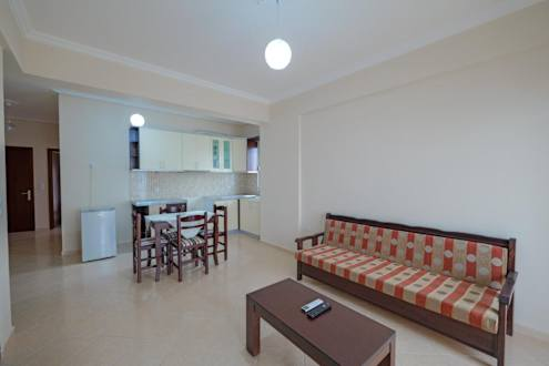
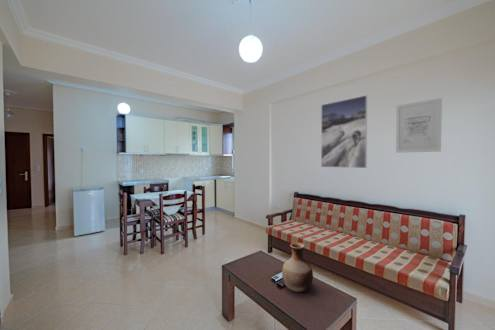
+ wall art (417, 127)
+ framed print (342, 134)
+ vase (297, 265)
